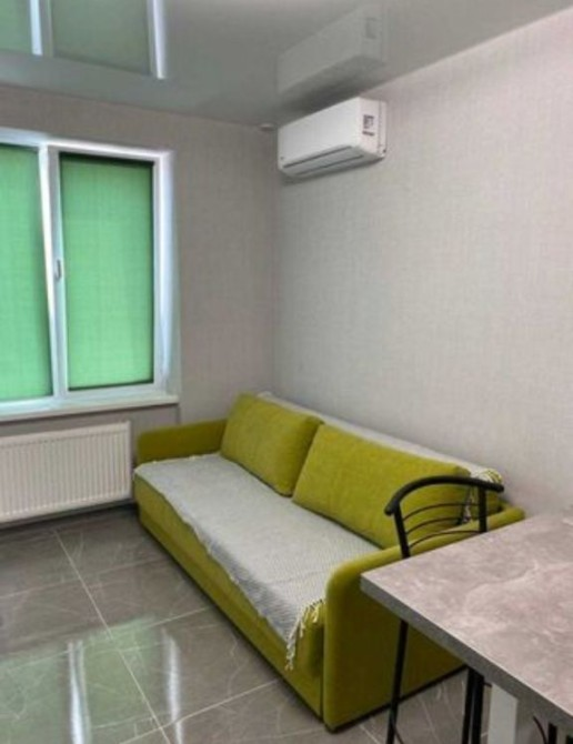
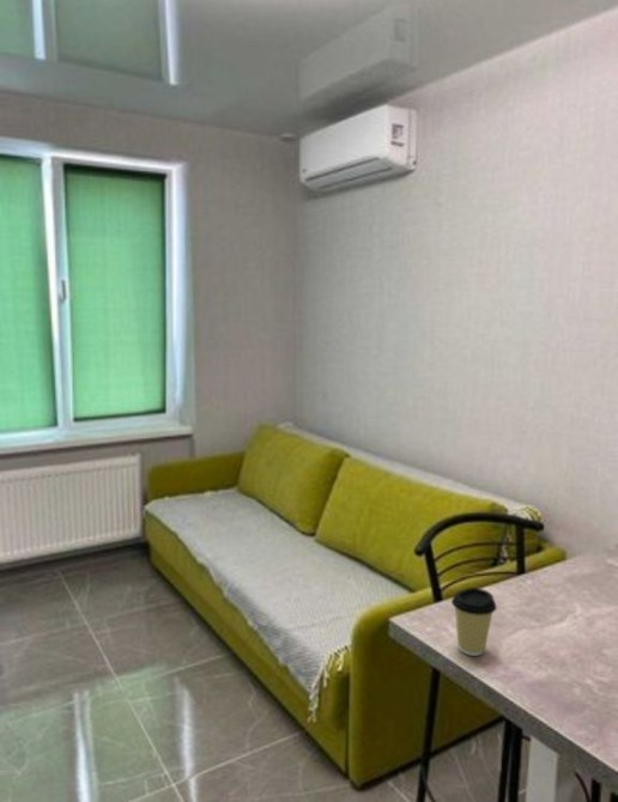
+ coffee cup (472, 621)
